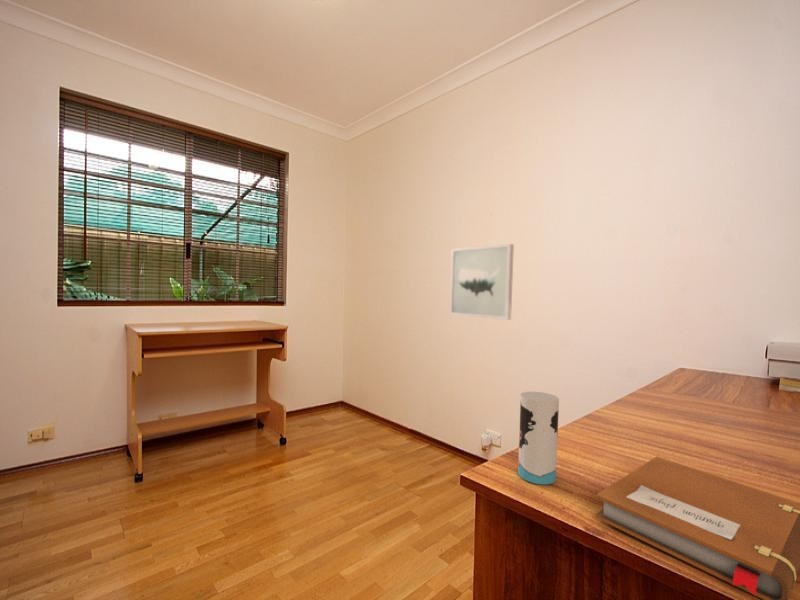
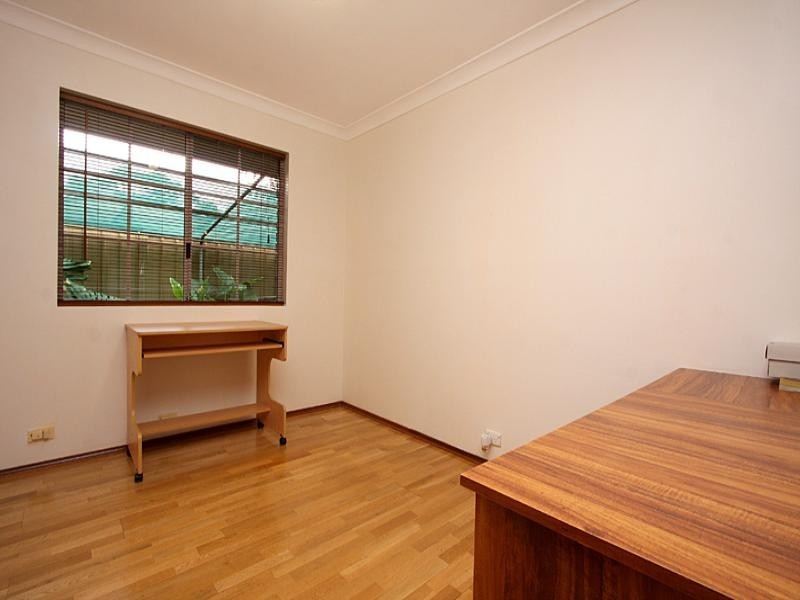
- notebook (703, 514)
- wall art (479, 282)
- cup (538, 435)
